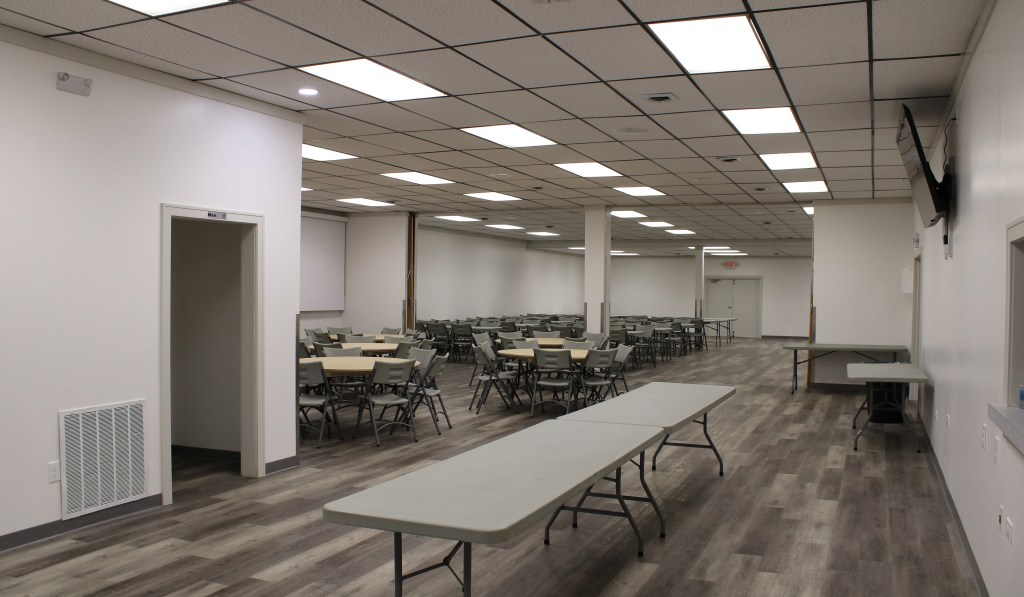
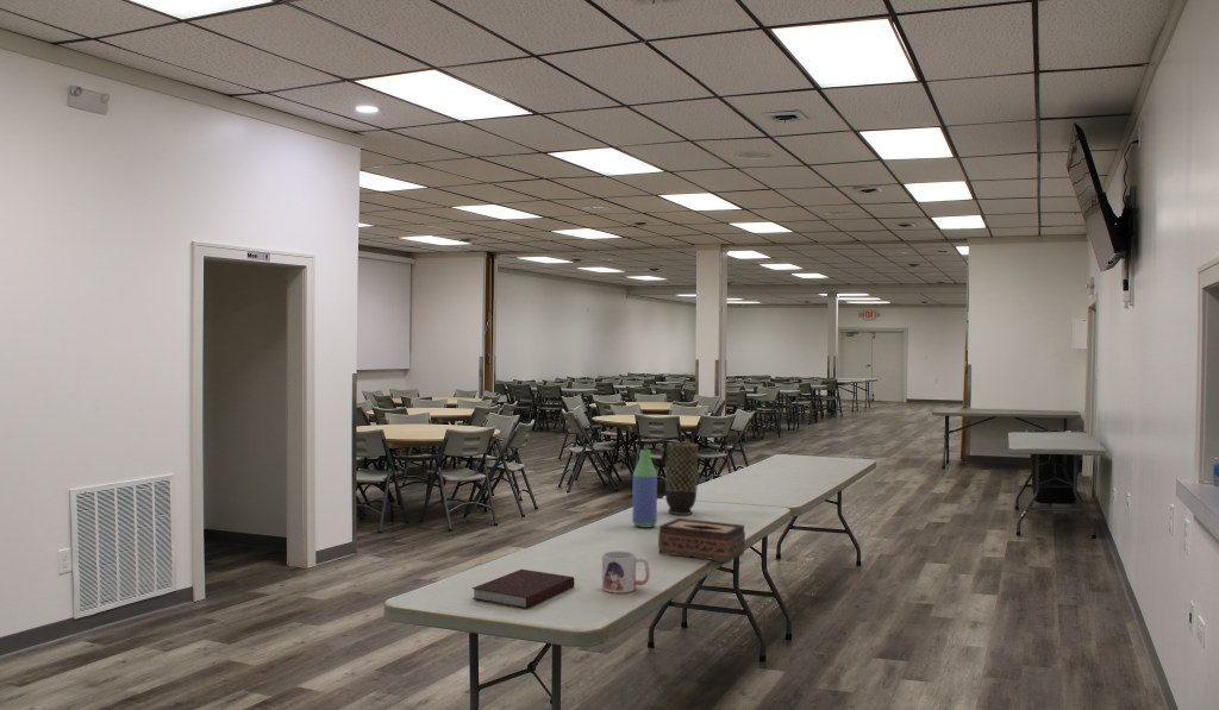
+ vase (680, 478)
+ mug (625, 571)
+ bottle (644, 488)
+ tissue box (701, 540)
+ notebook (524, 588)
